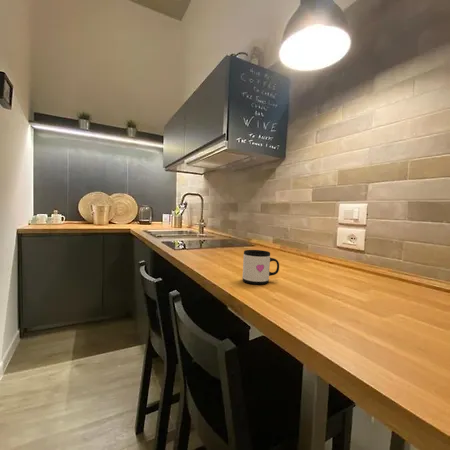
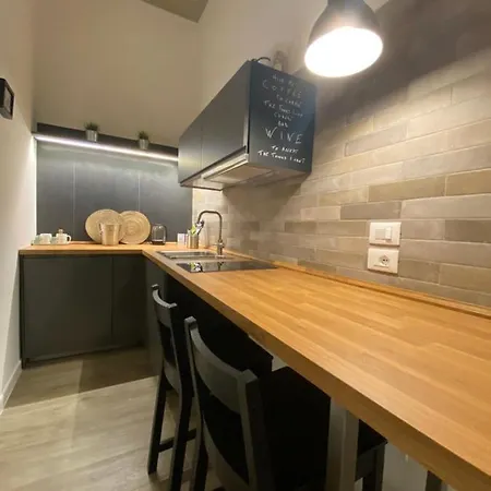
- mug (261, 266)
